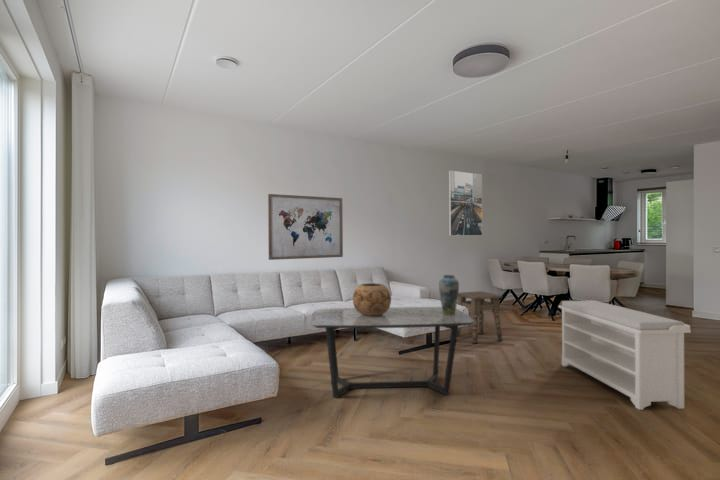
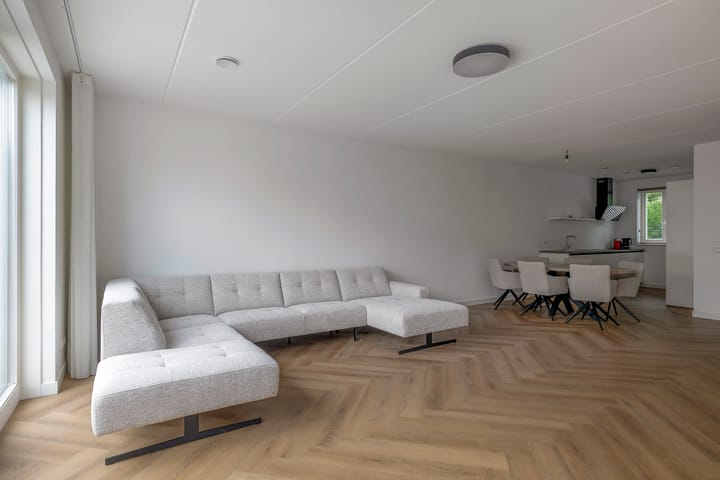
- side table (478, 316)
- wall art (307, 227)
- decorative bowl (371, 299)
- bench (614, 346)
- vase (448, 293)
- coffee table (389, 327)
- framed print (466, 204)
